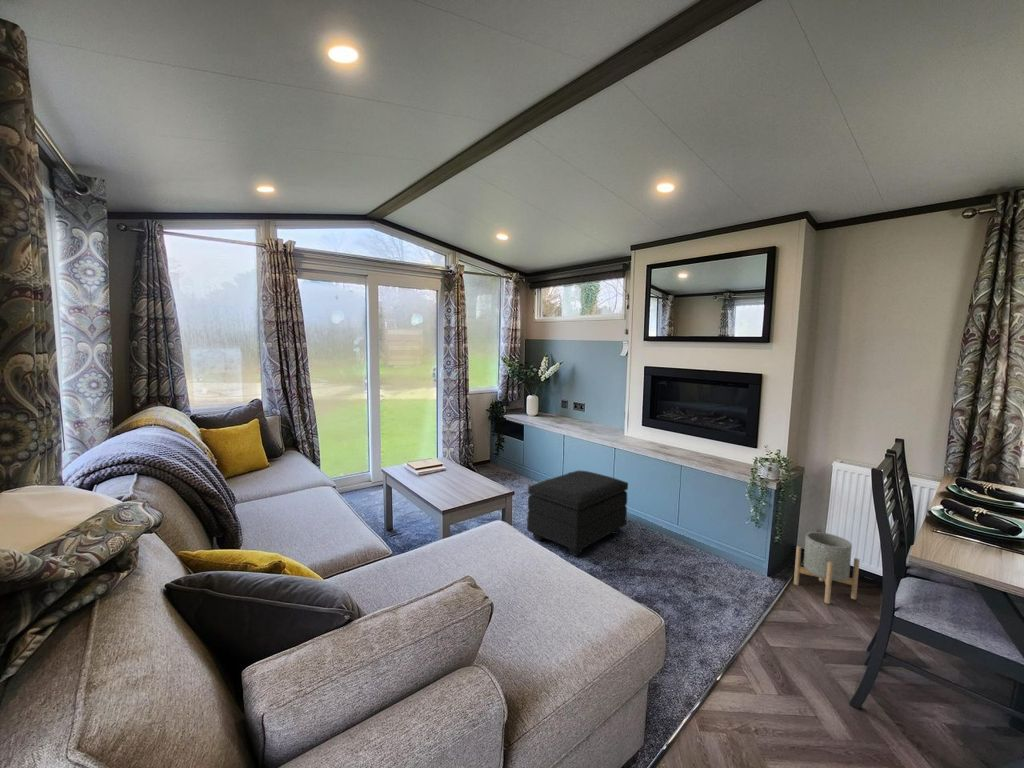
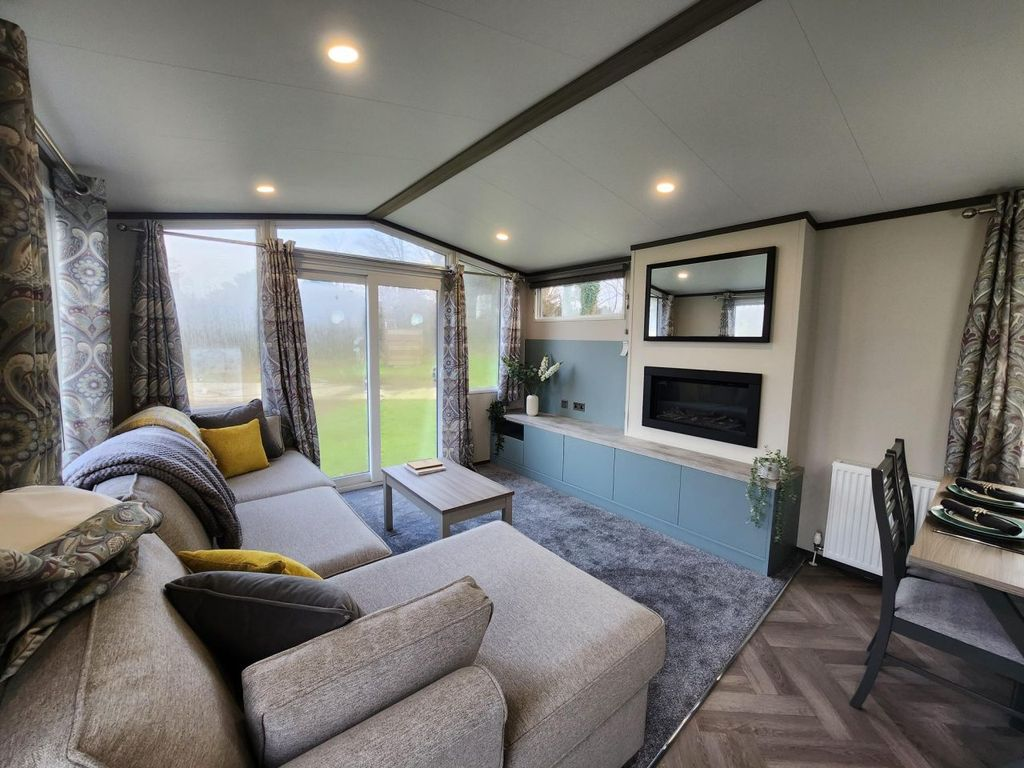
- footstool (578, 508)
- planter (826, 565)
